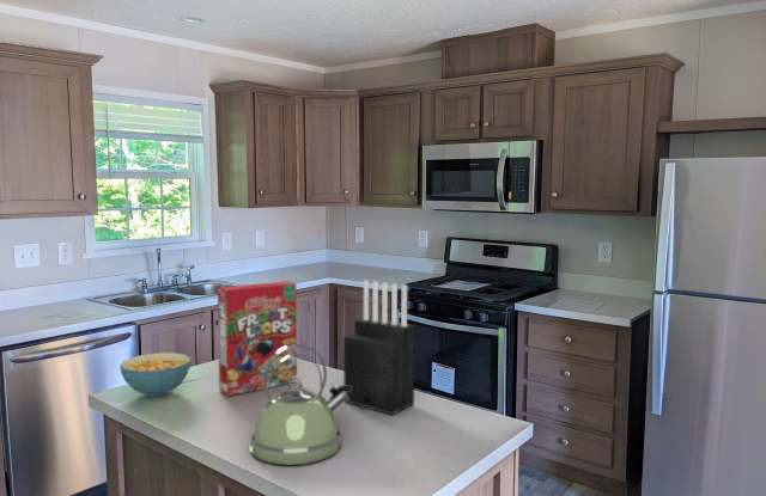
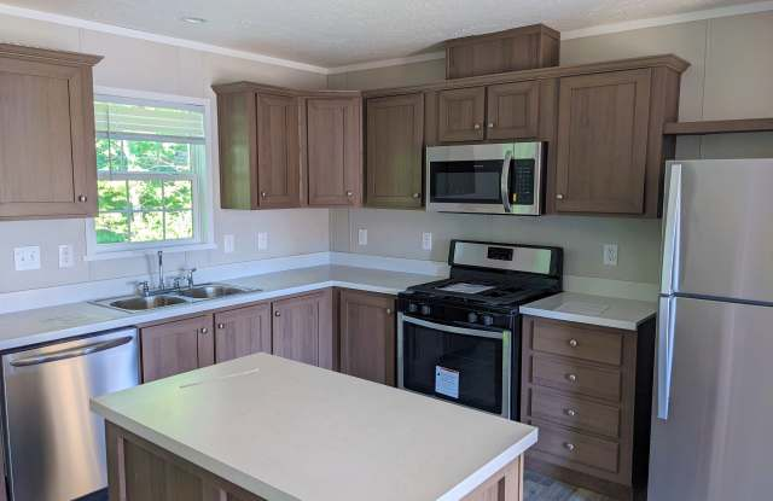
- kettle (302, 393)
- knife block (376, 344)
- cereal bowl (157, 376)
- cereal box (257, 335)
